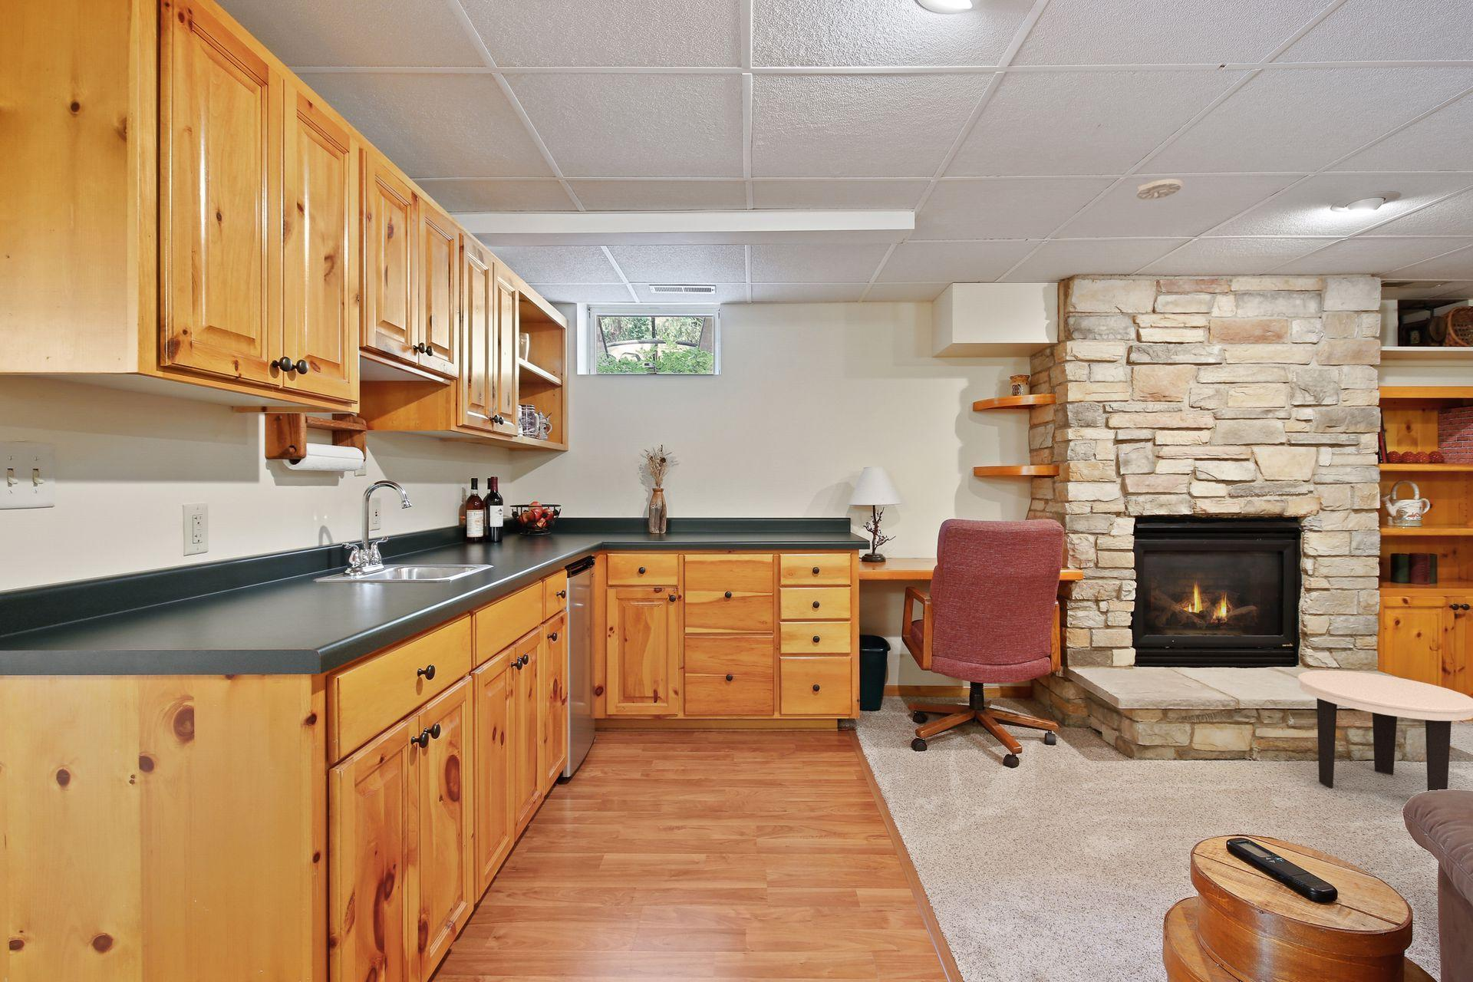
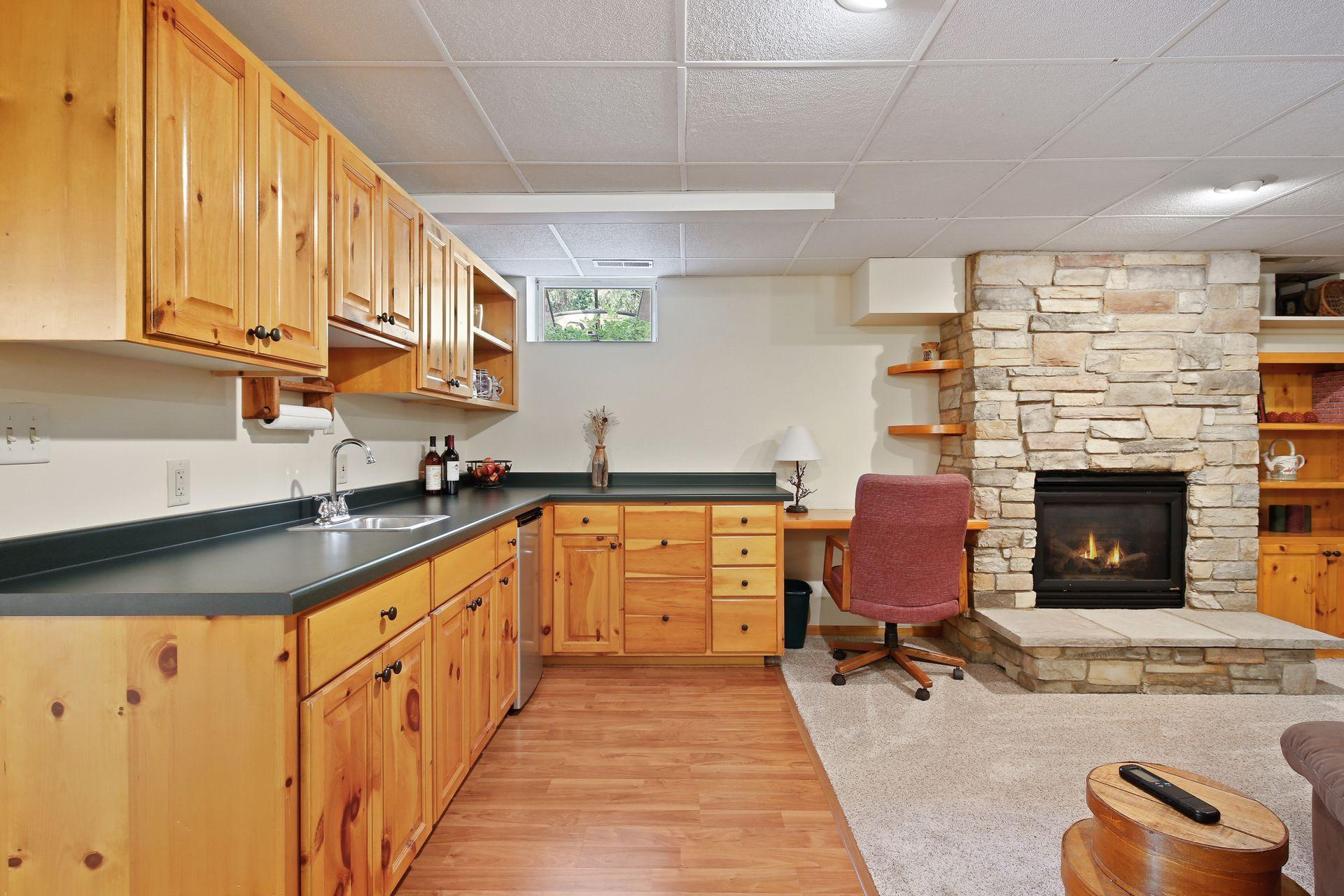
- side table (1381, 738)
- smoke detector (1160, 191)
